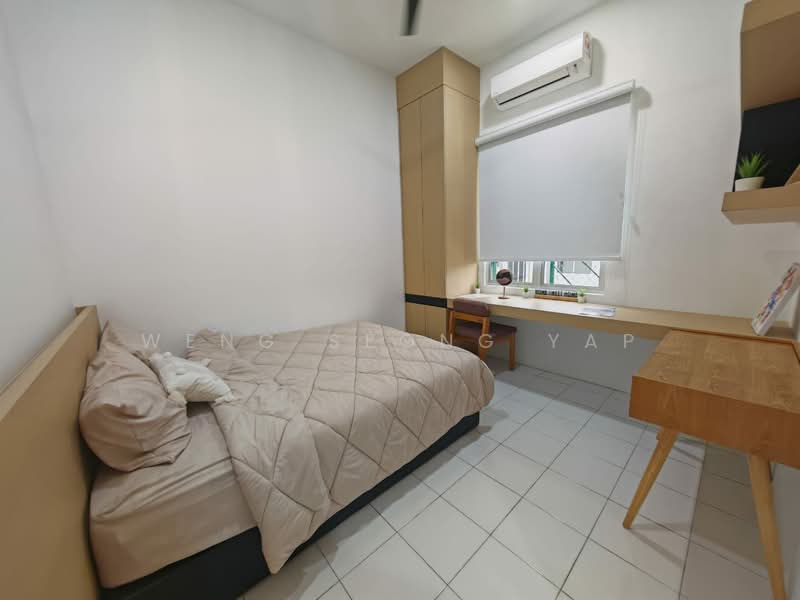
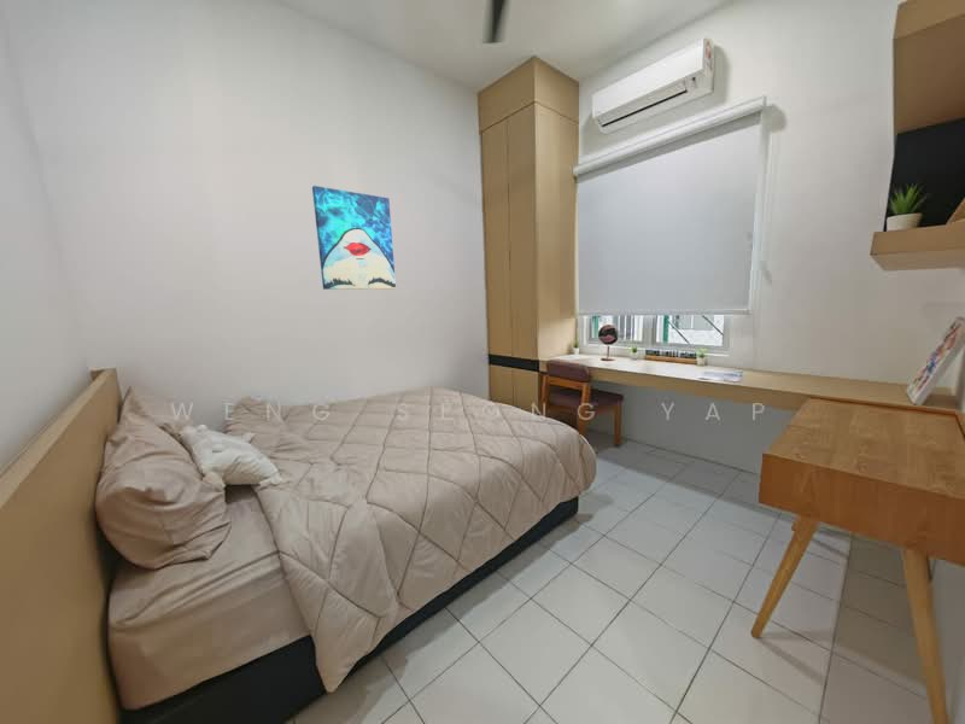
+ wall art (357, 241)
